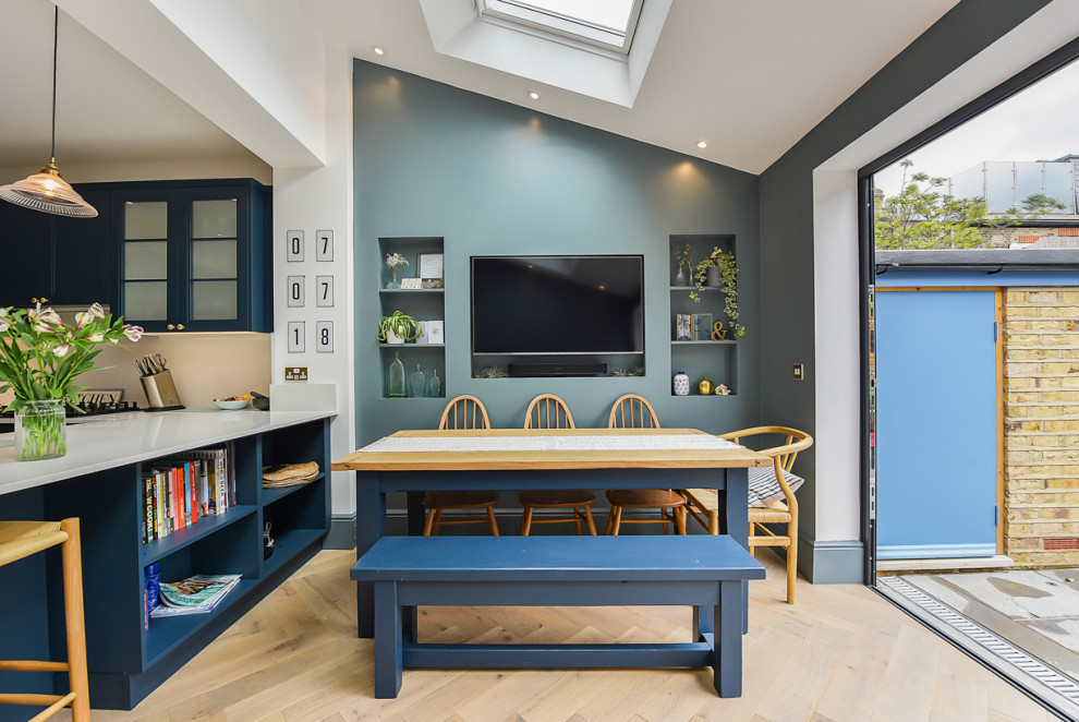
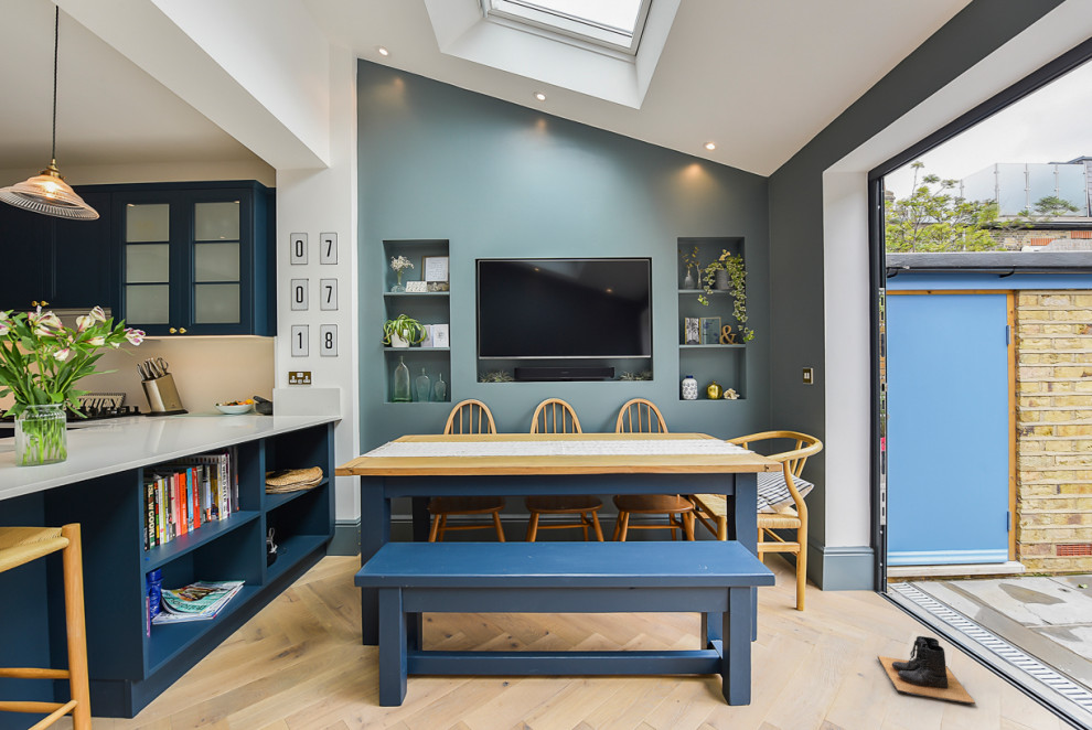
+ boots (922, 661)
